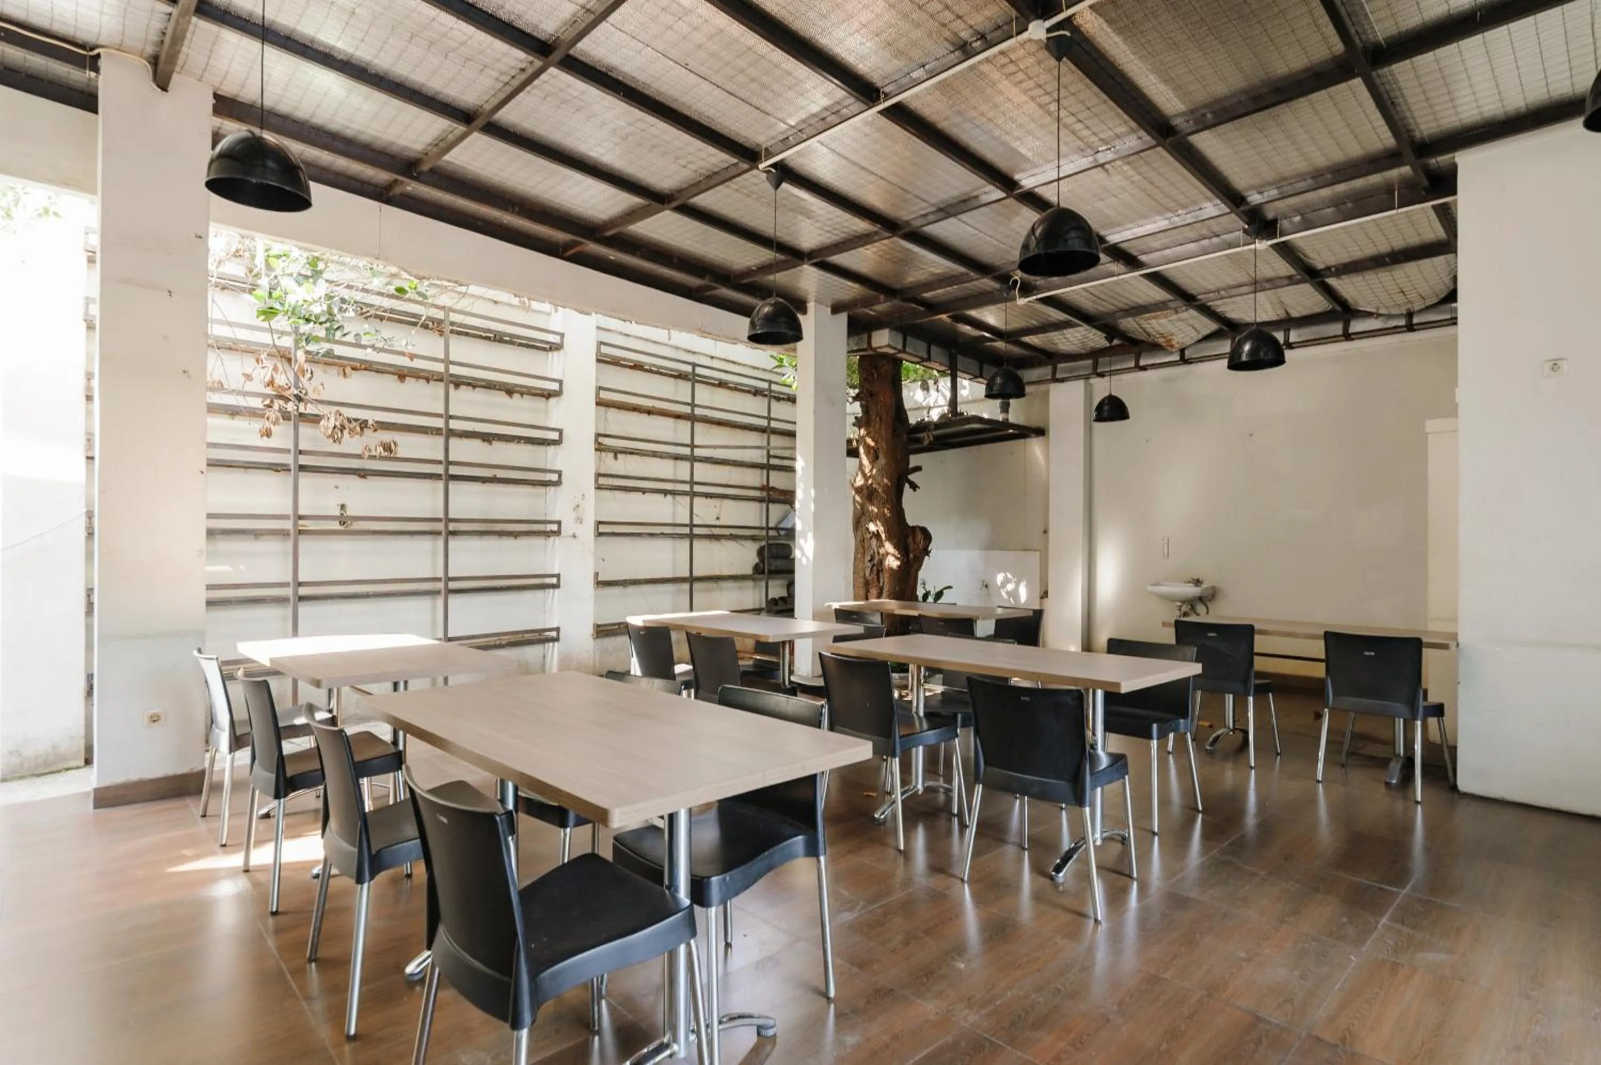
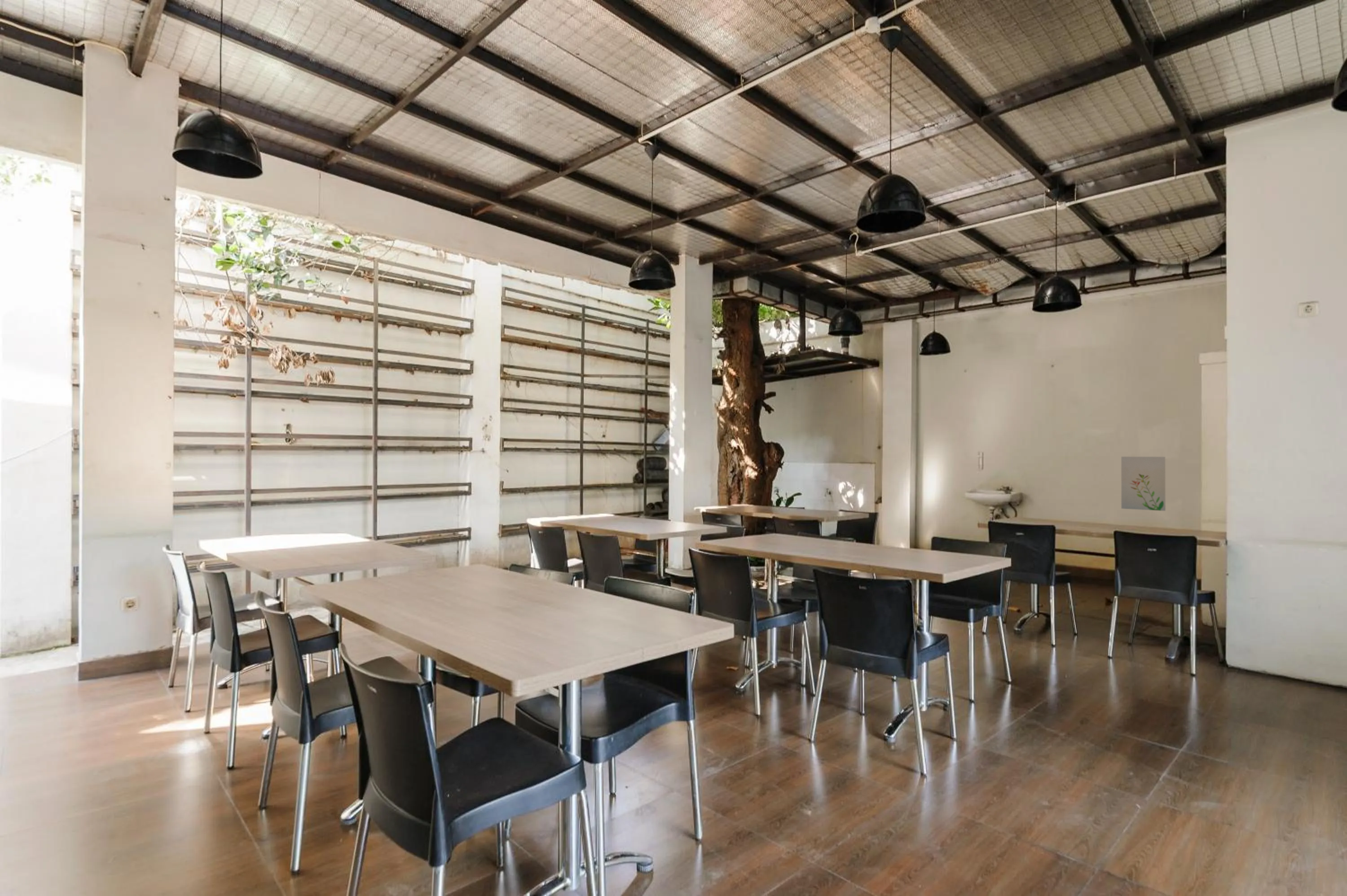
+ wall art (1143, 483)
